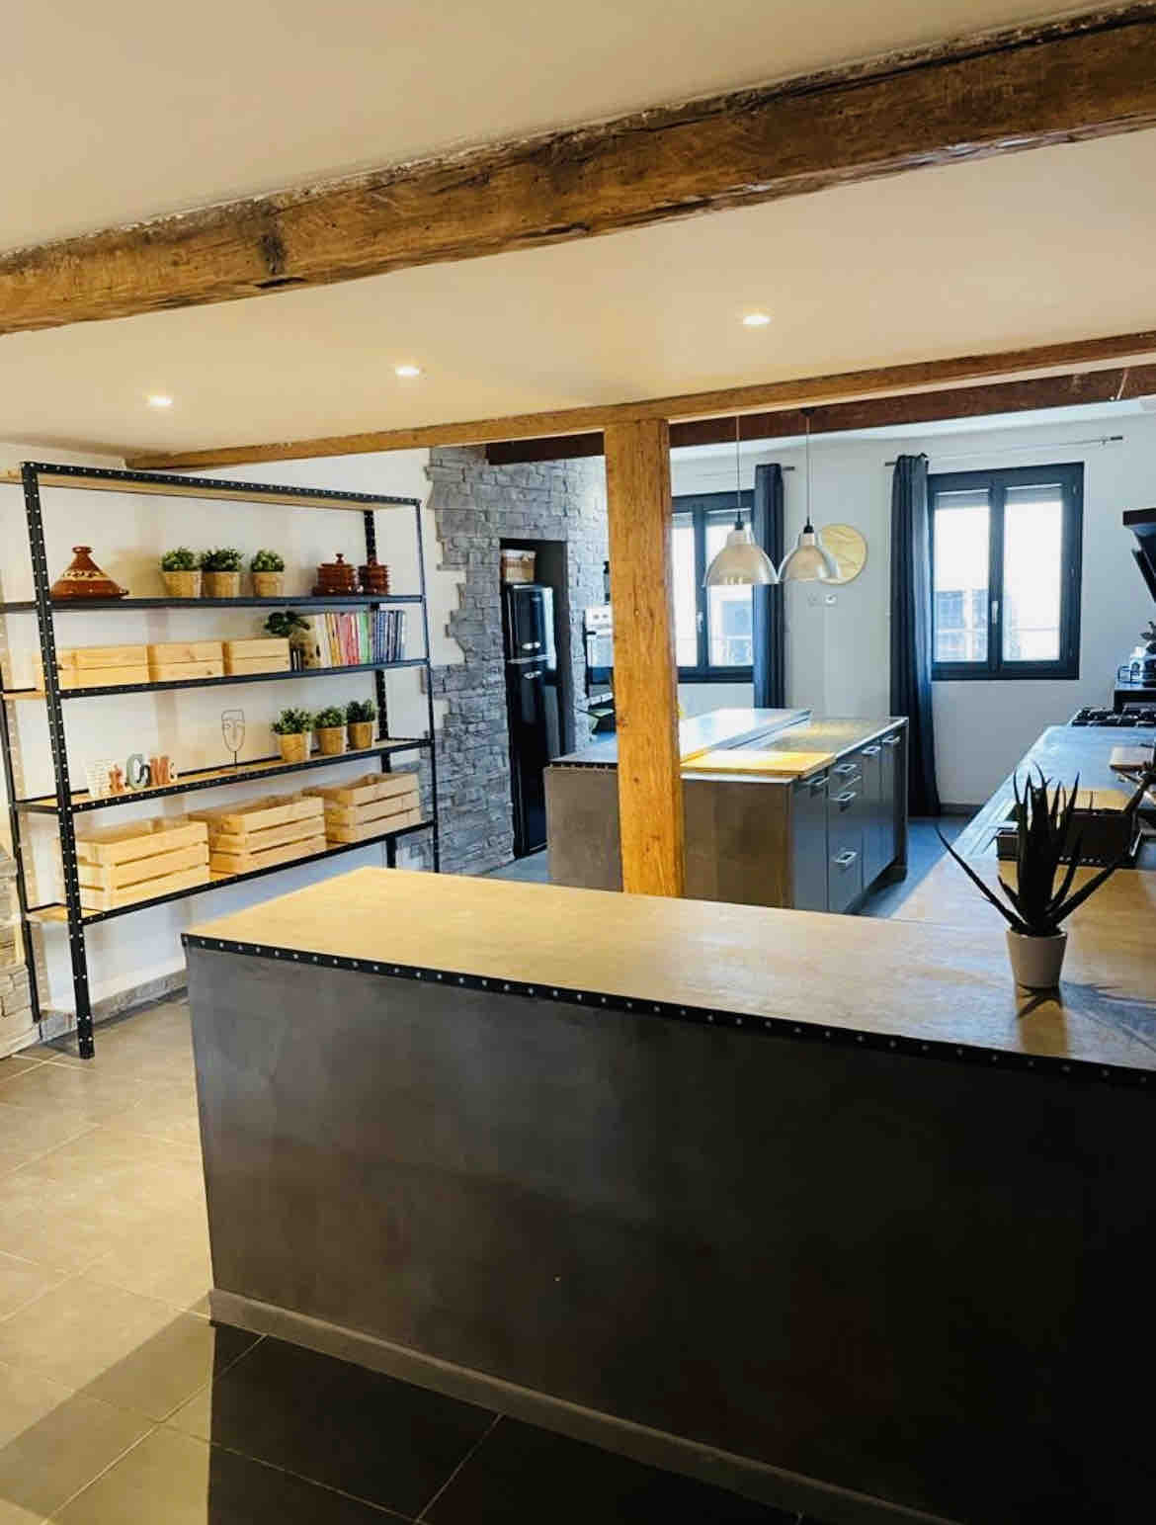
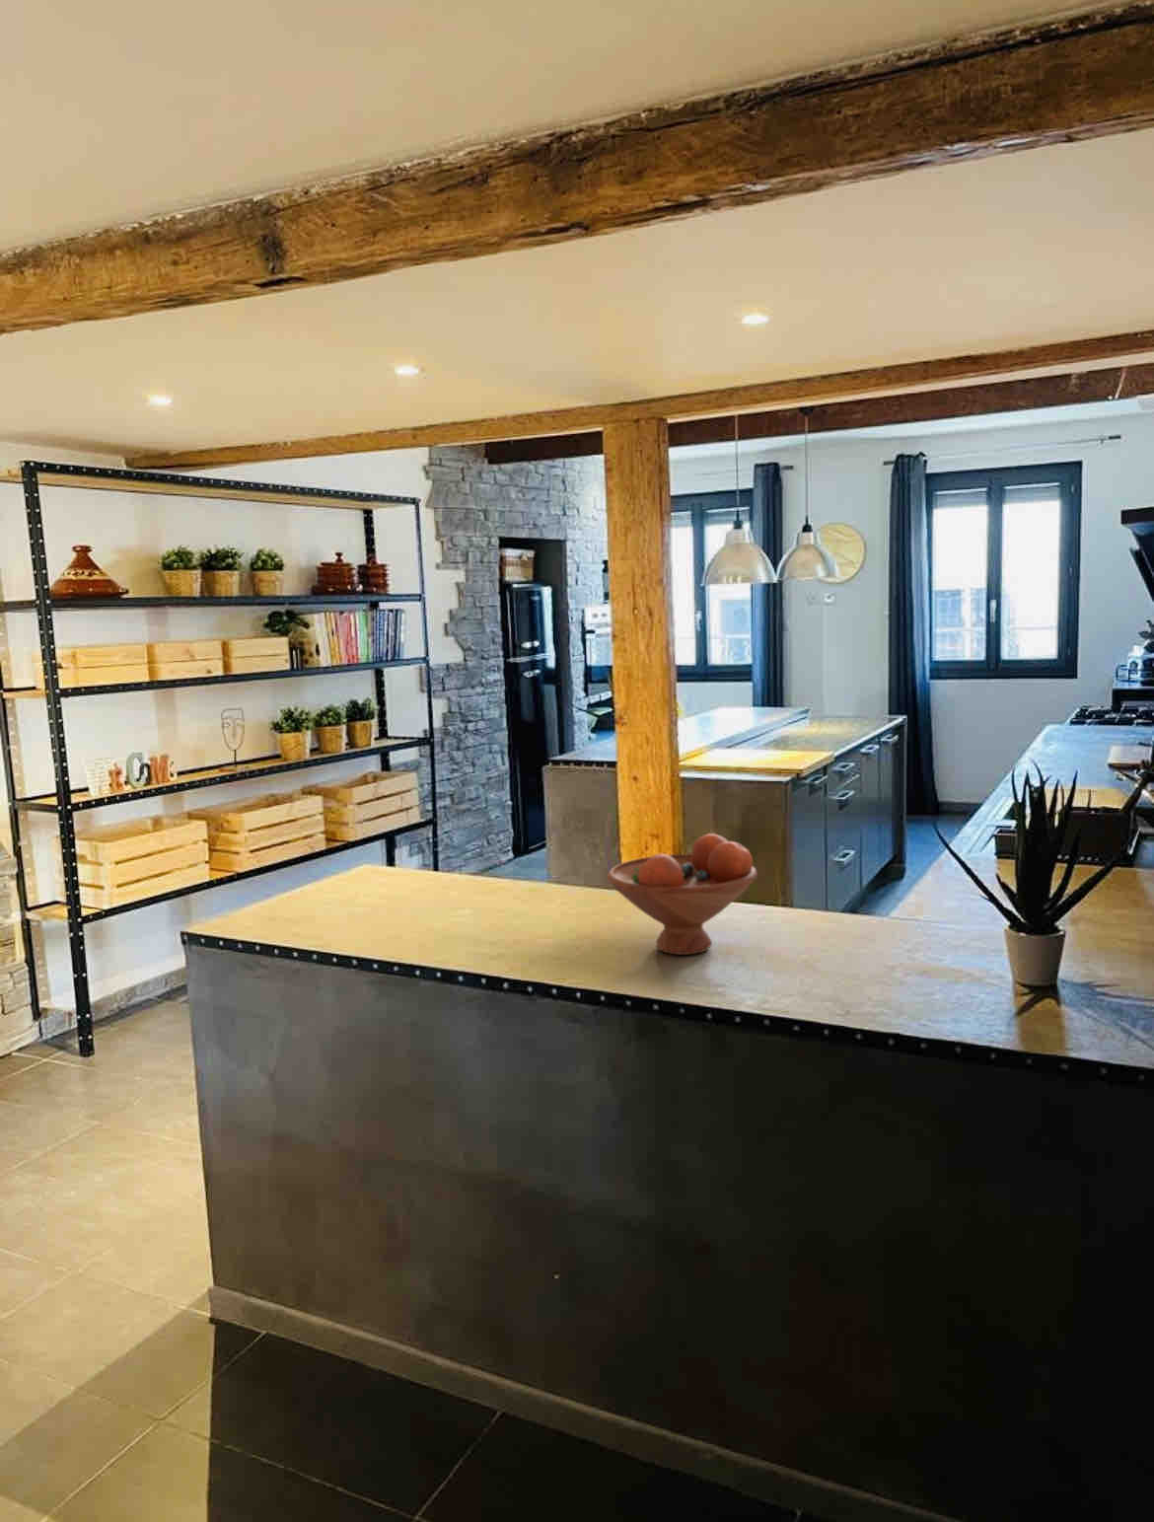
+ fruit bowl (681, 893)
